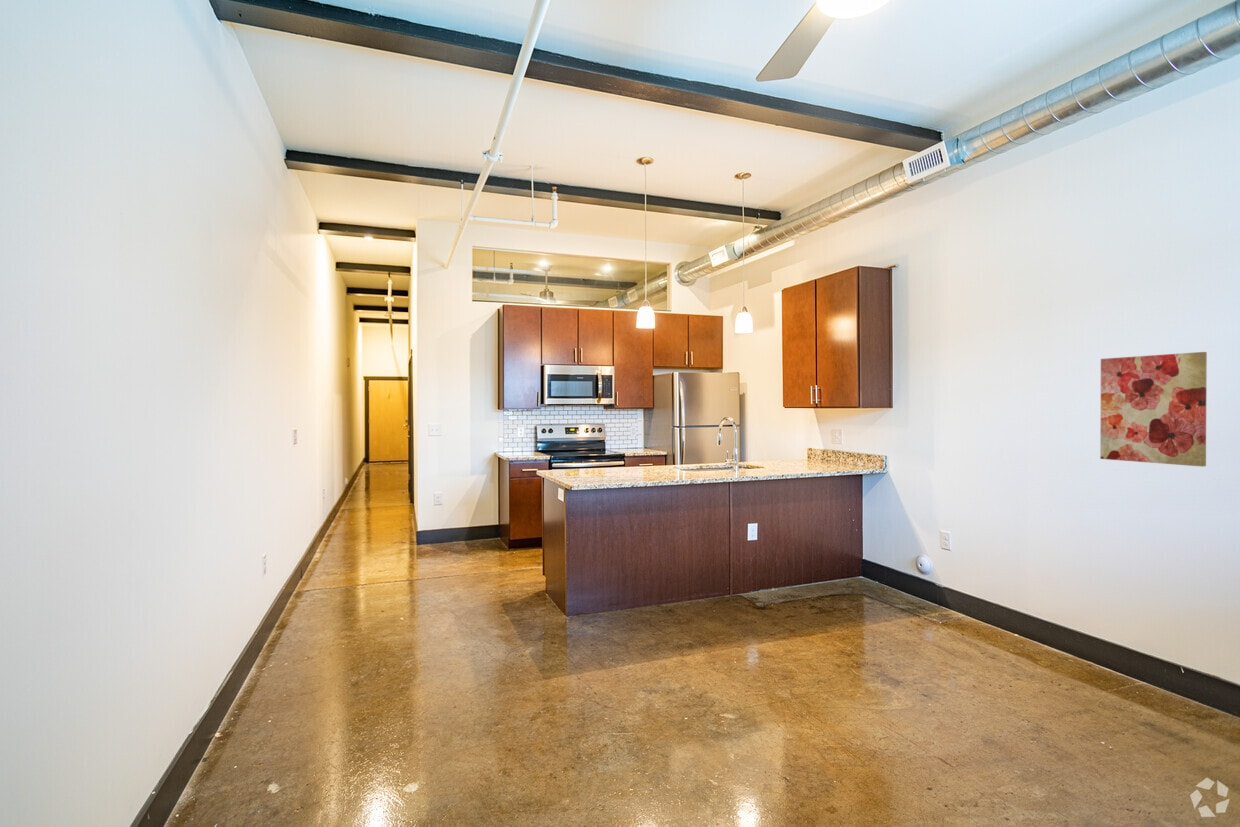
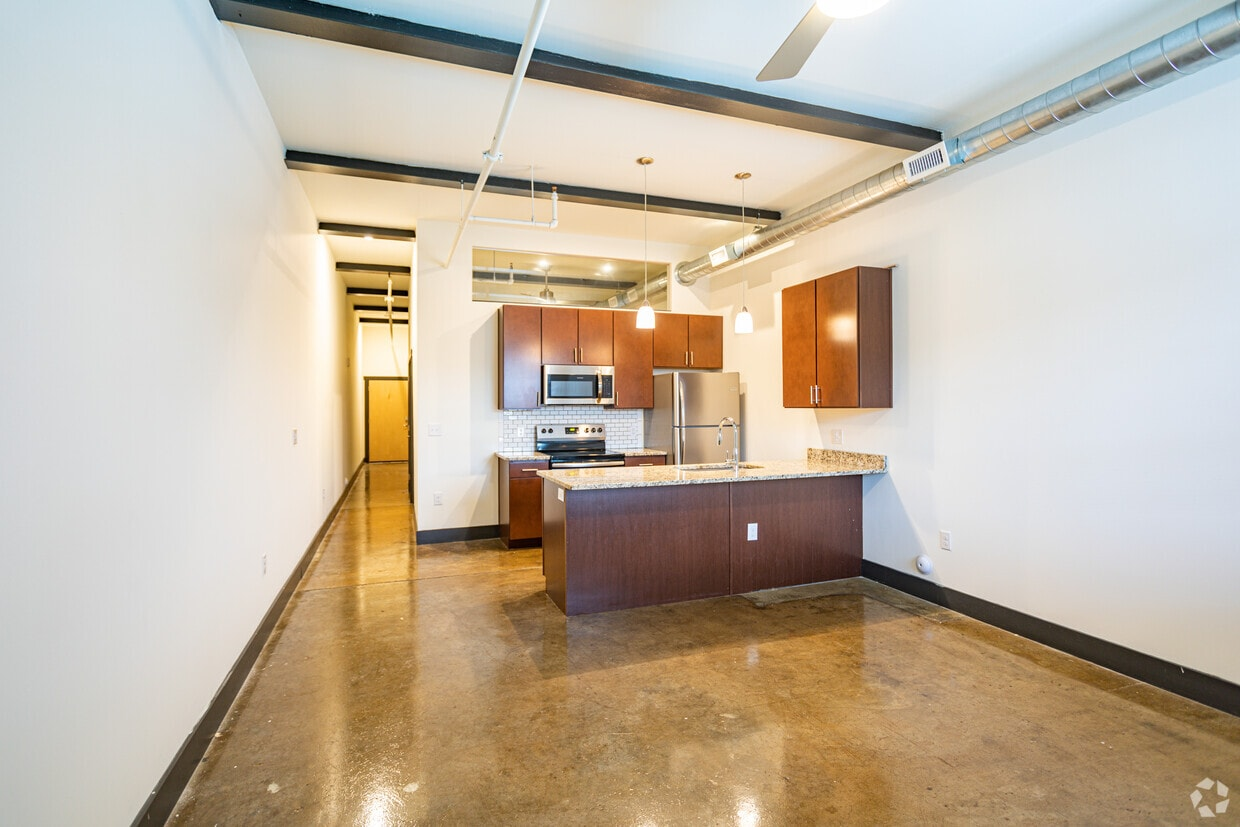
- wall art (1149, 409)
